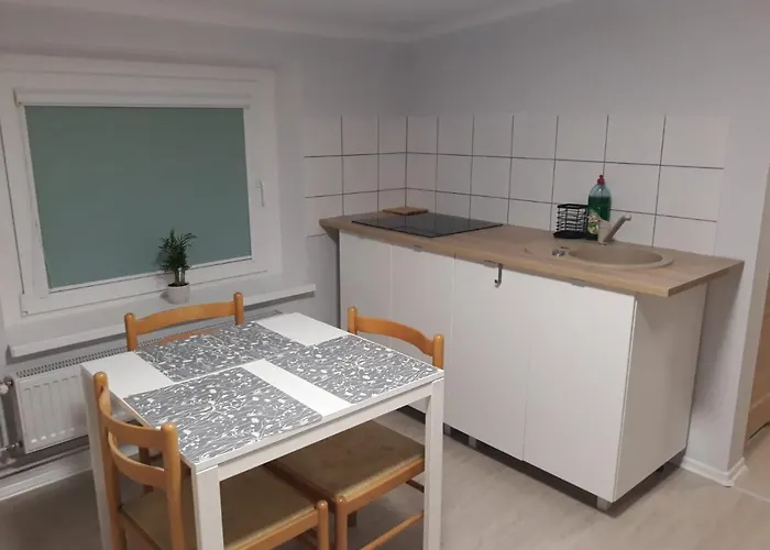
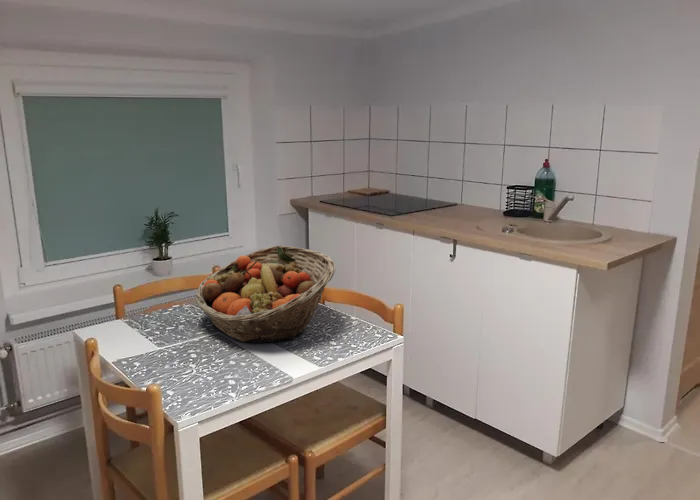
+ fruit basket (265, 290)
